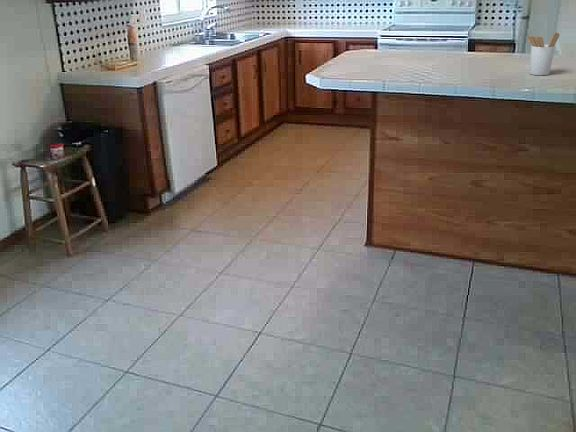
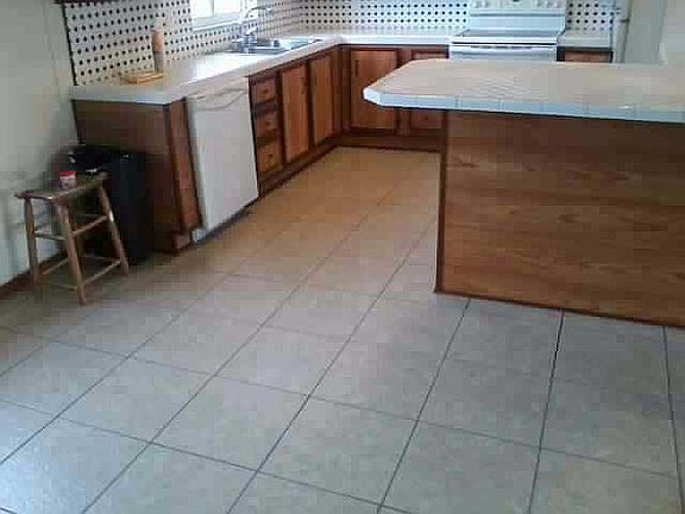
- utensil holder (539, 53)
